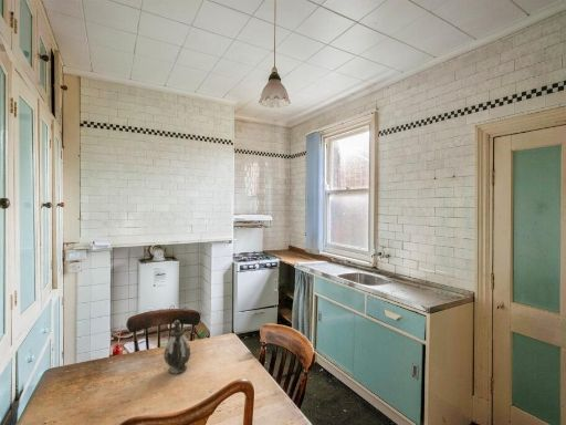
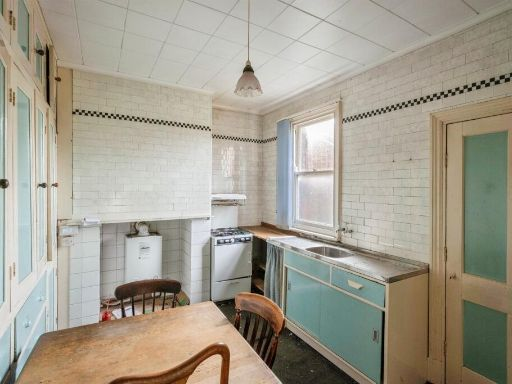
- teapot (177, 345)
